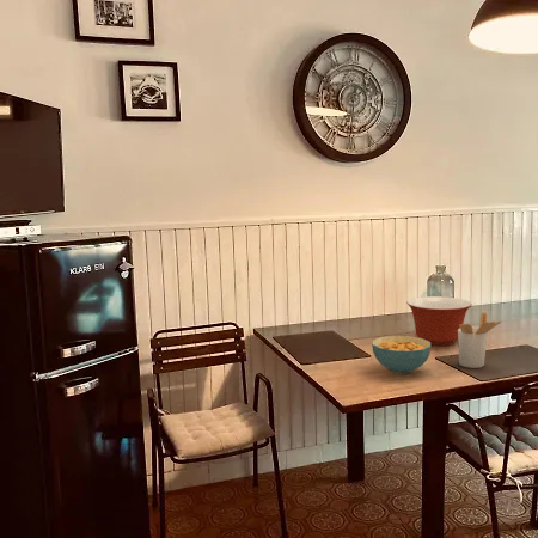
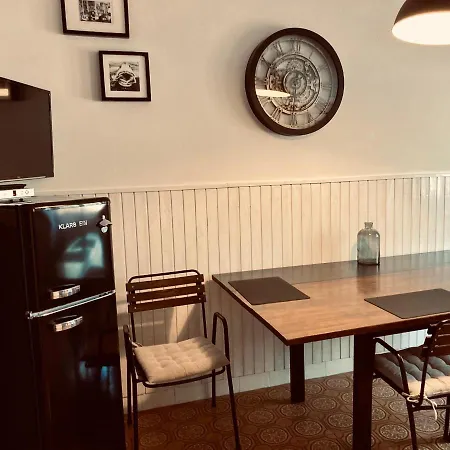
- mixing bowl (438, 322)
- utensil holder (478, 341)
- cereal bowl (401, 356)
